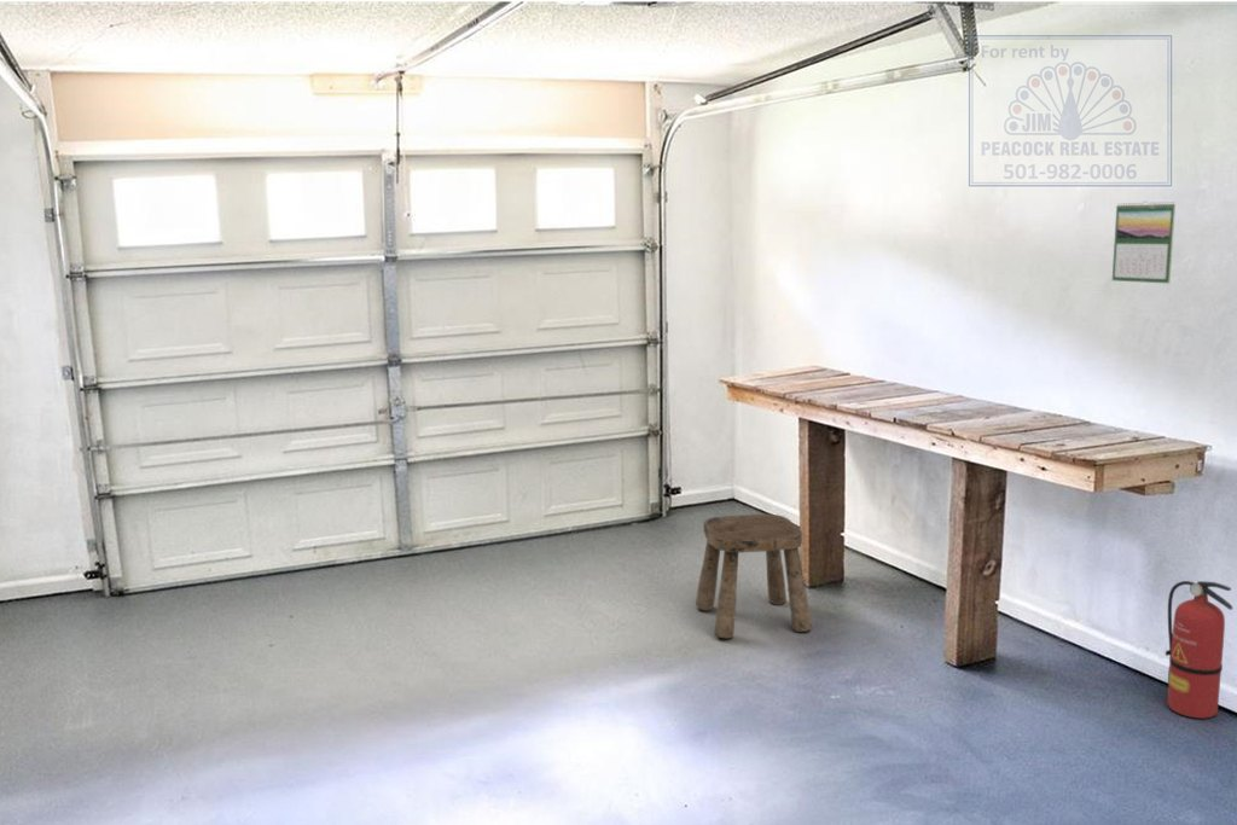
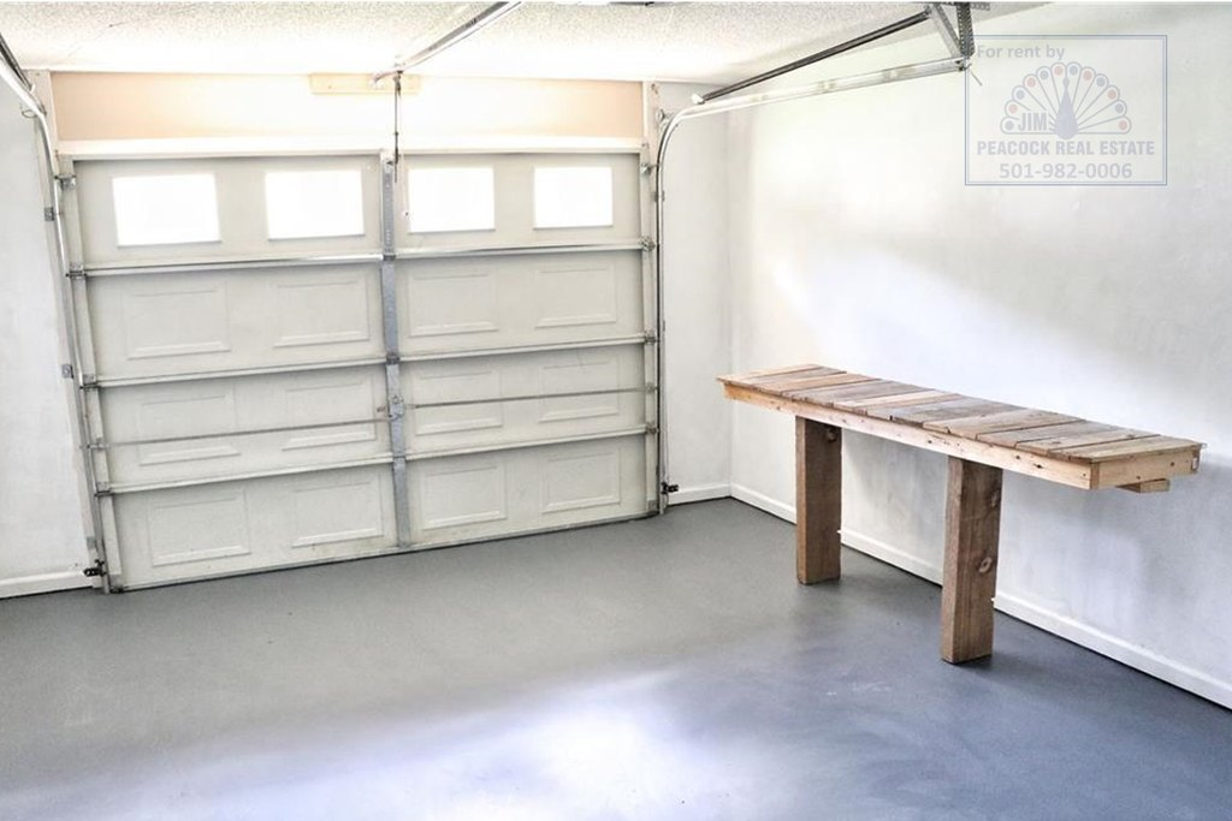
- fire extinguisher (1196, 644)
- calendar (1143, 242)
- stool (737, 569)
